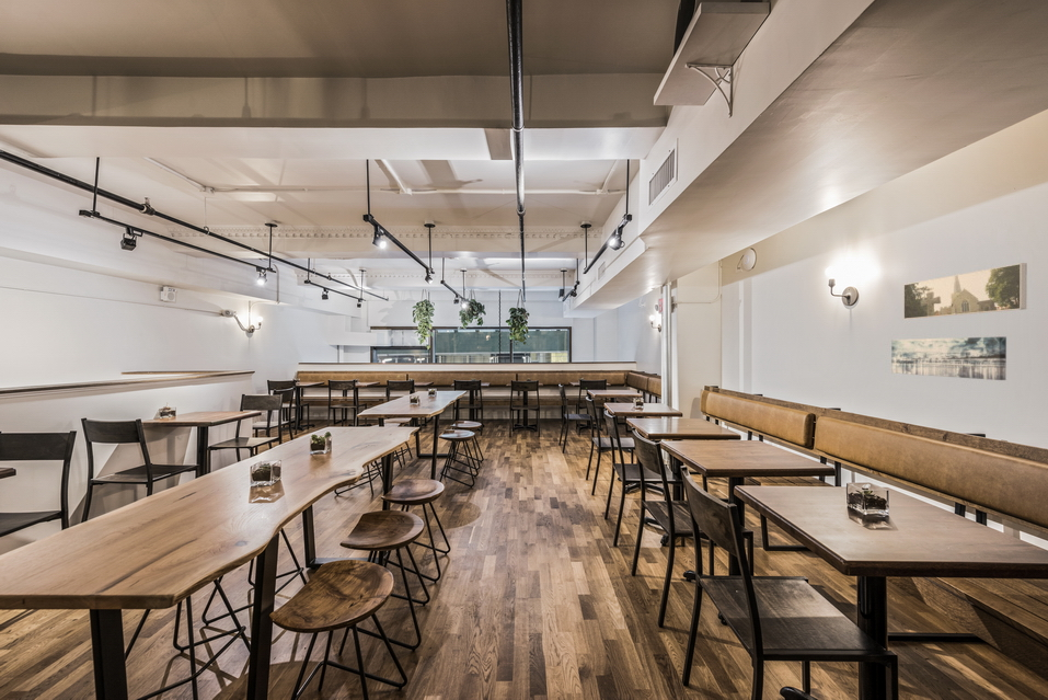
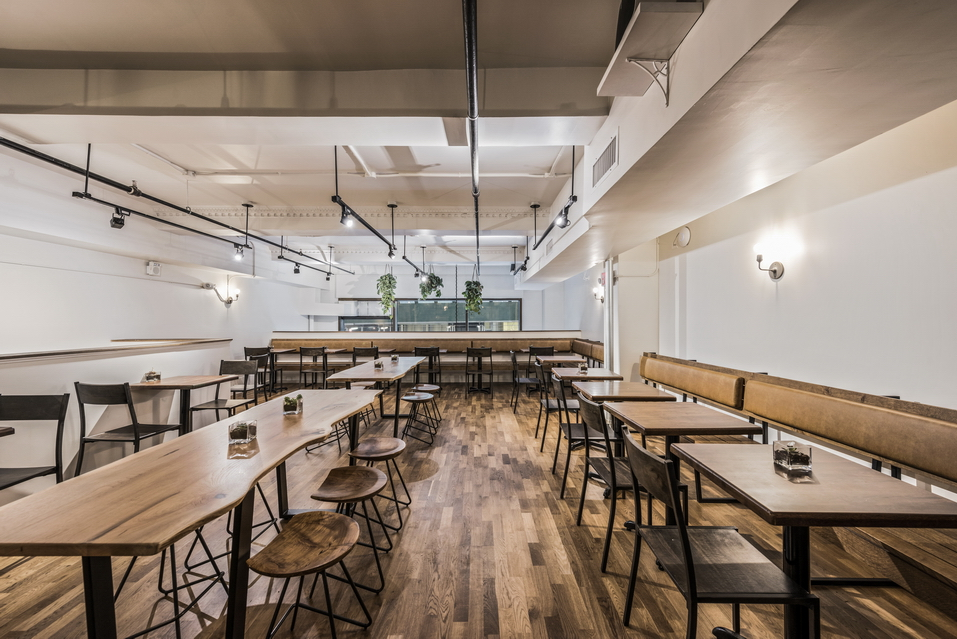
- wall art (941, 357)
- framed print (956, 295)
